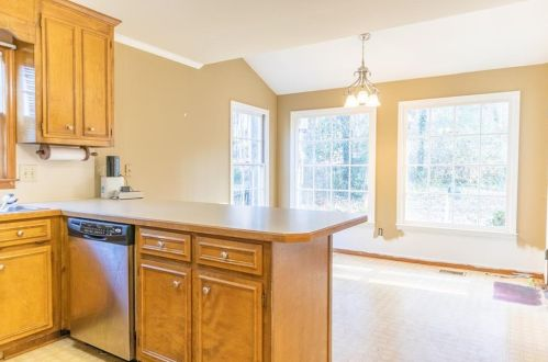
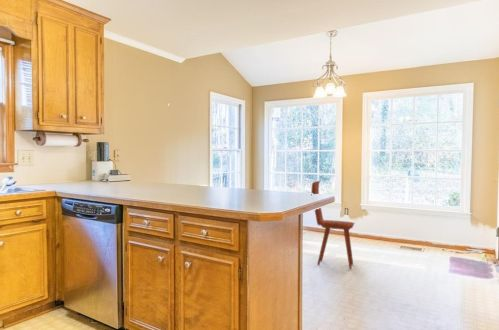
+ dining chair (332, 223)
